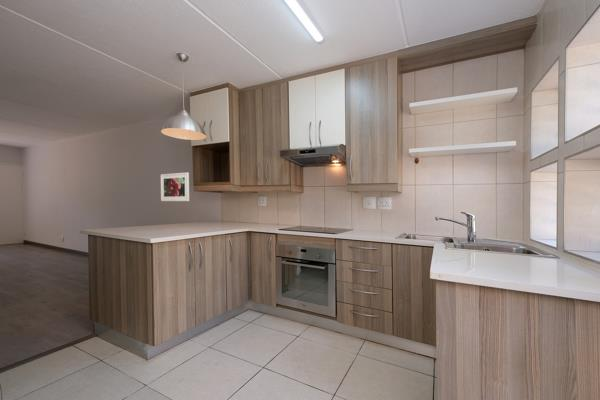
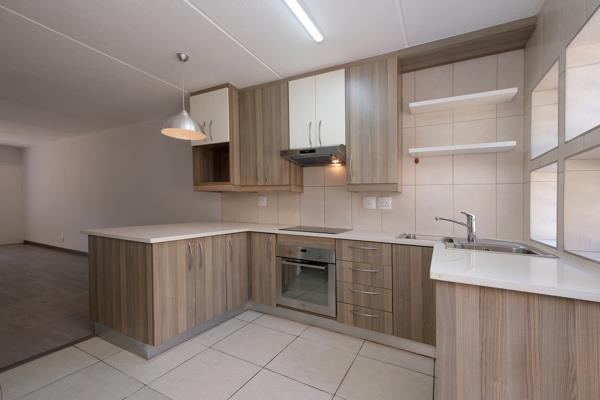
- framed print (174, 187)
